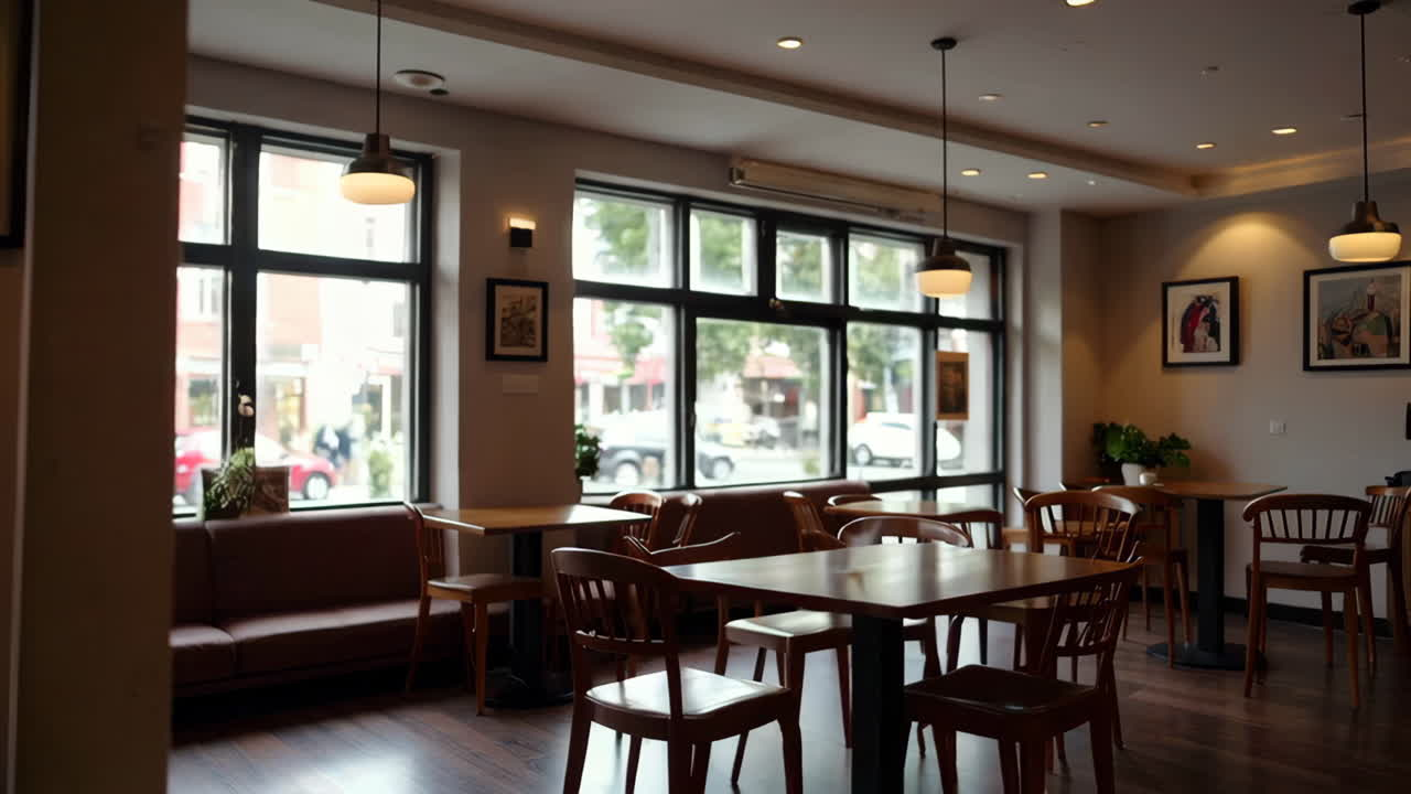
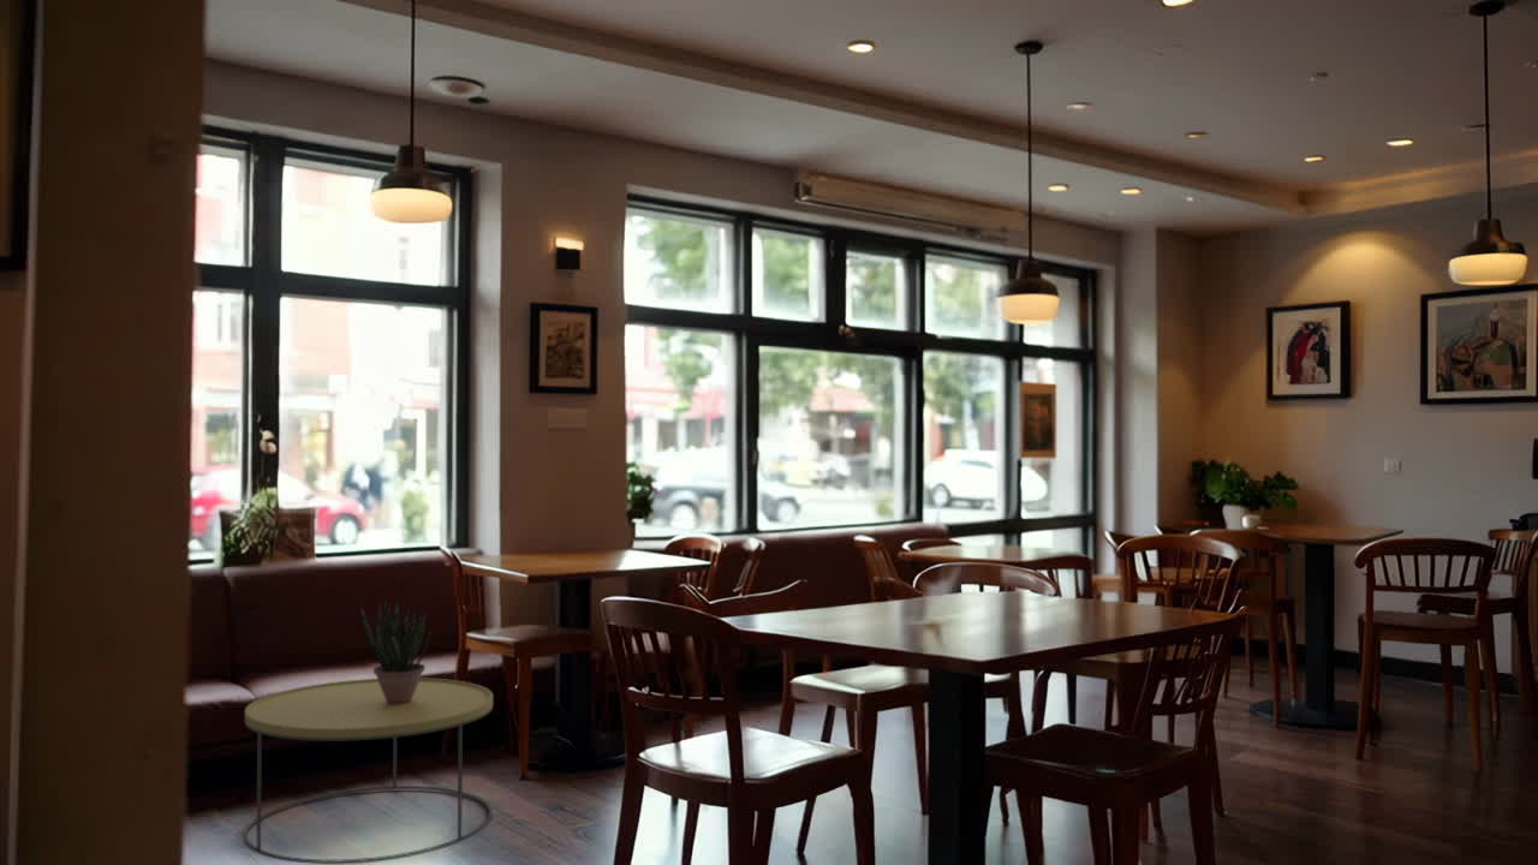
+ potted plant (395, 648)
+ coffee table (393, 760)
